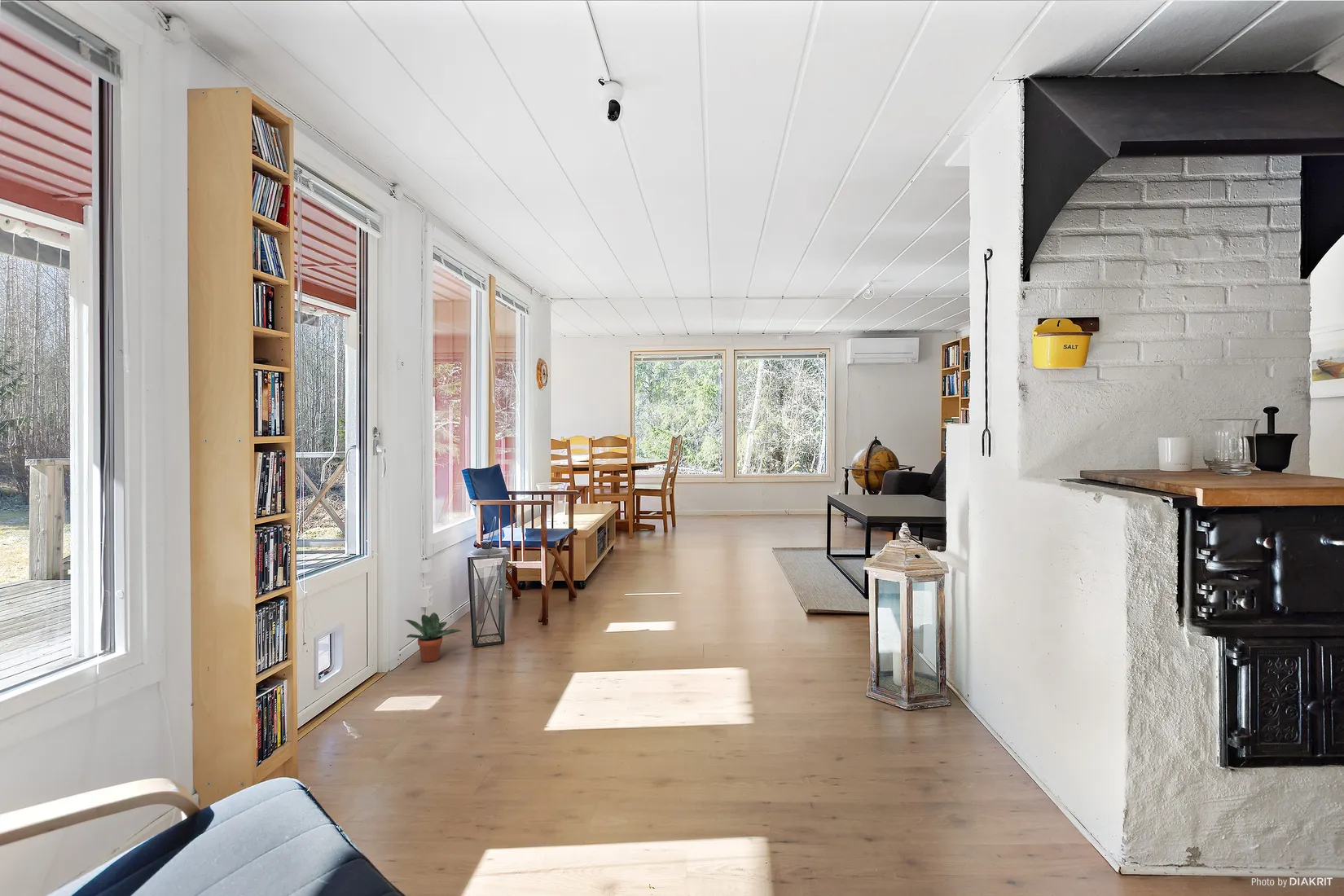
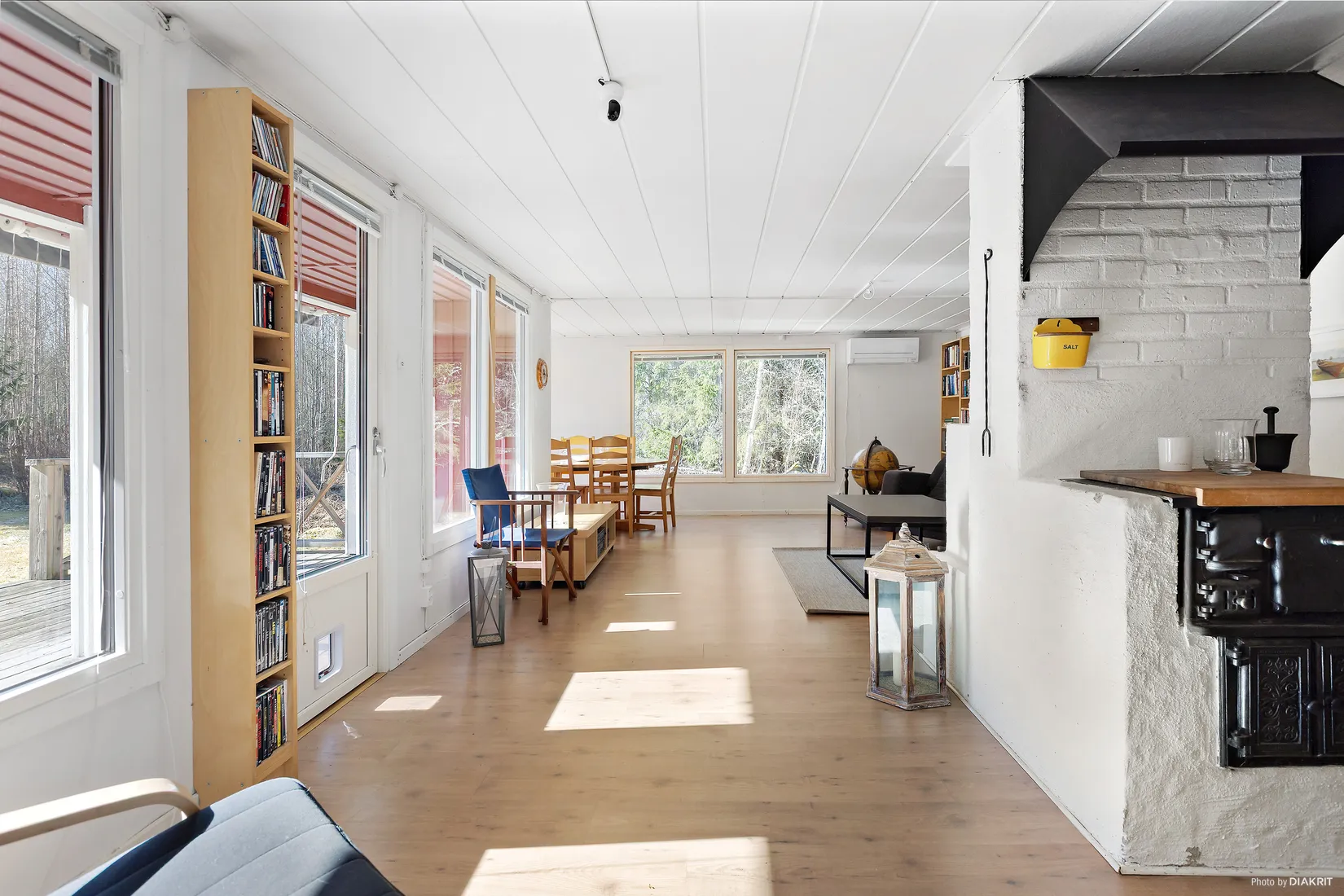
- potted plant (430, 635)
